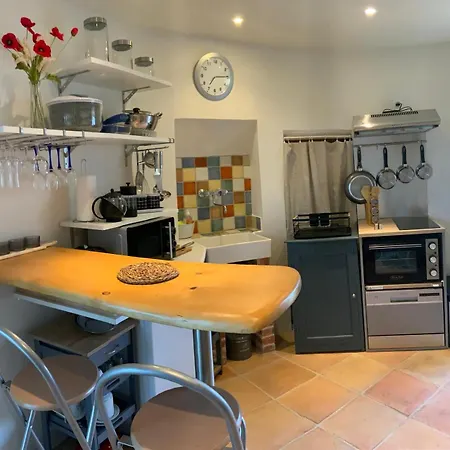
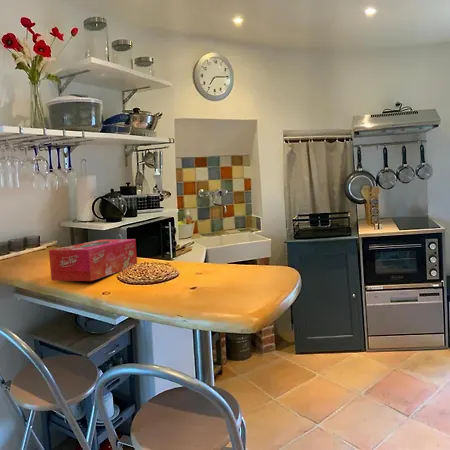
+ tissue box (96, 258)
